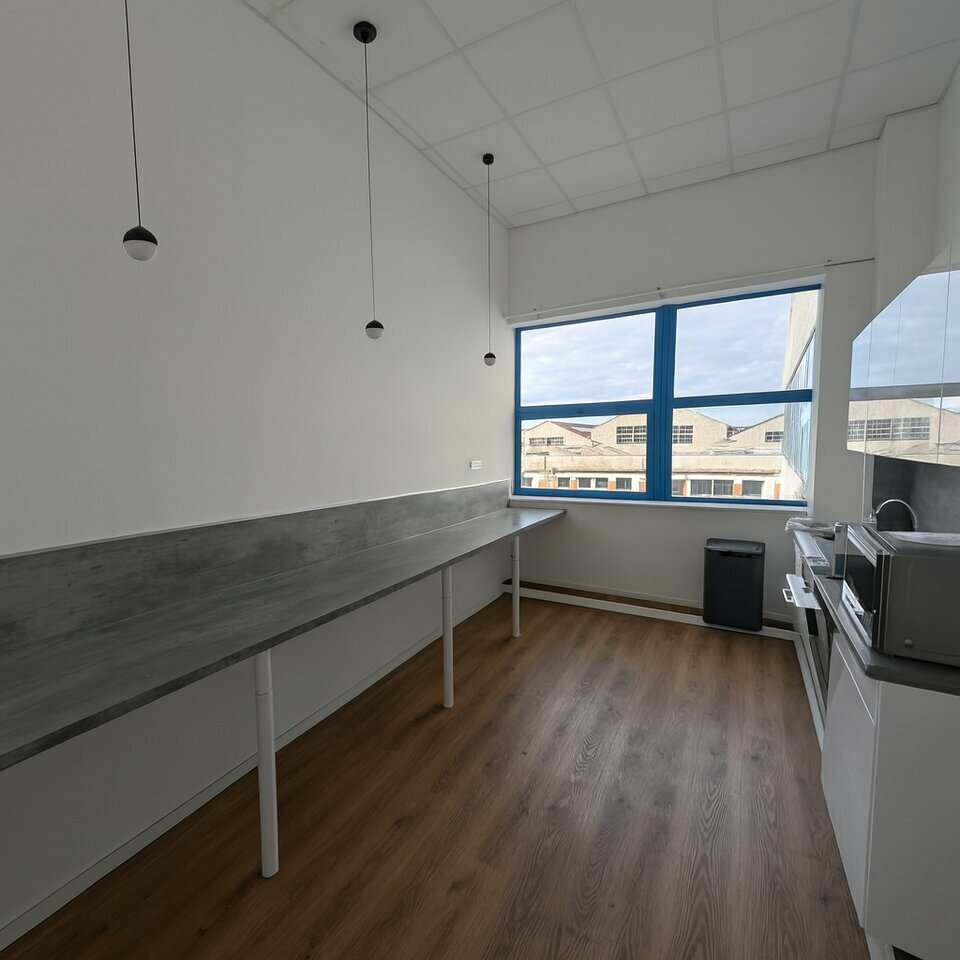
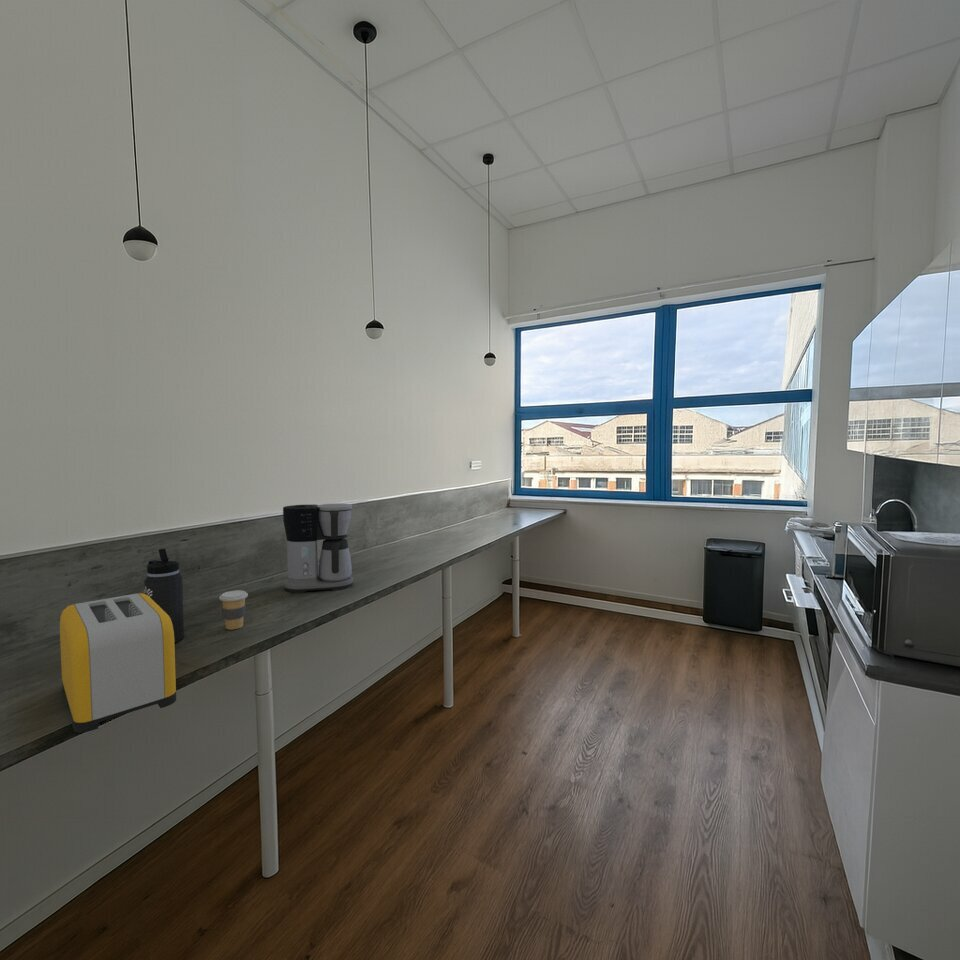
+ toaster (115, 650)
+ coffee maker (317, 548)
+ coffee cup (234, 610)
+ thermos bottle (162, 594)
